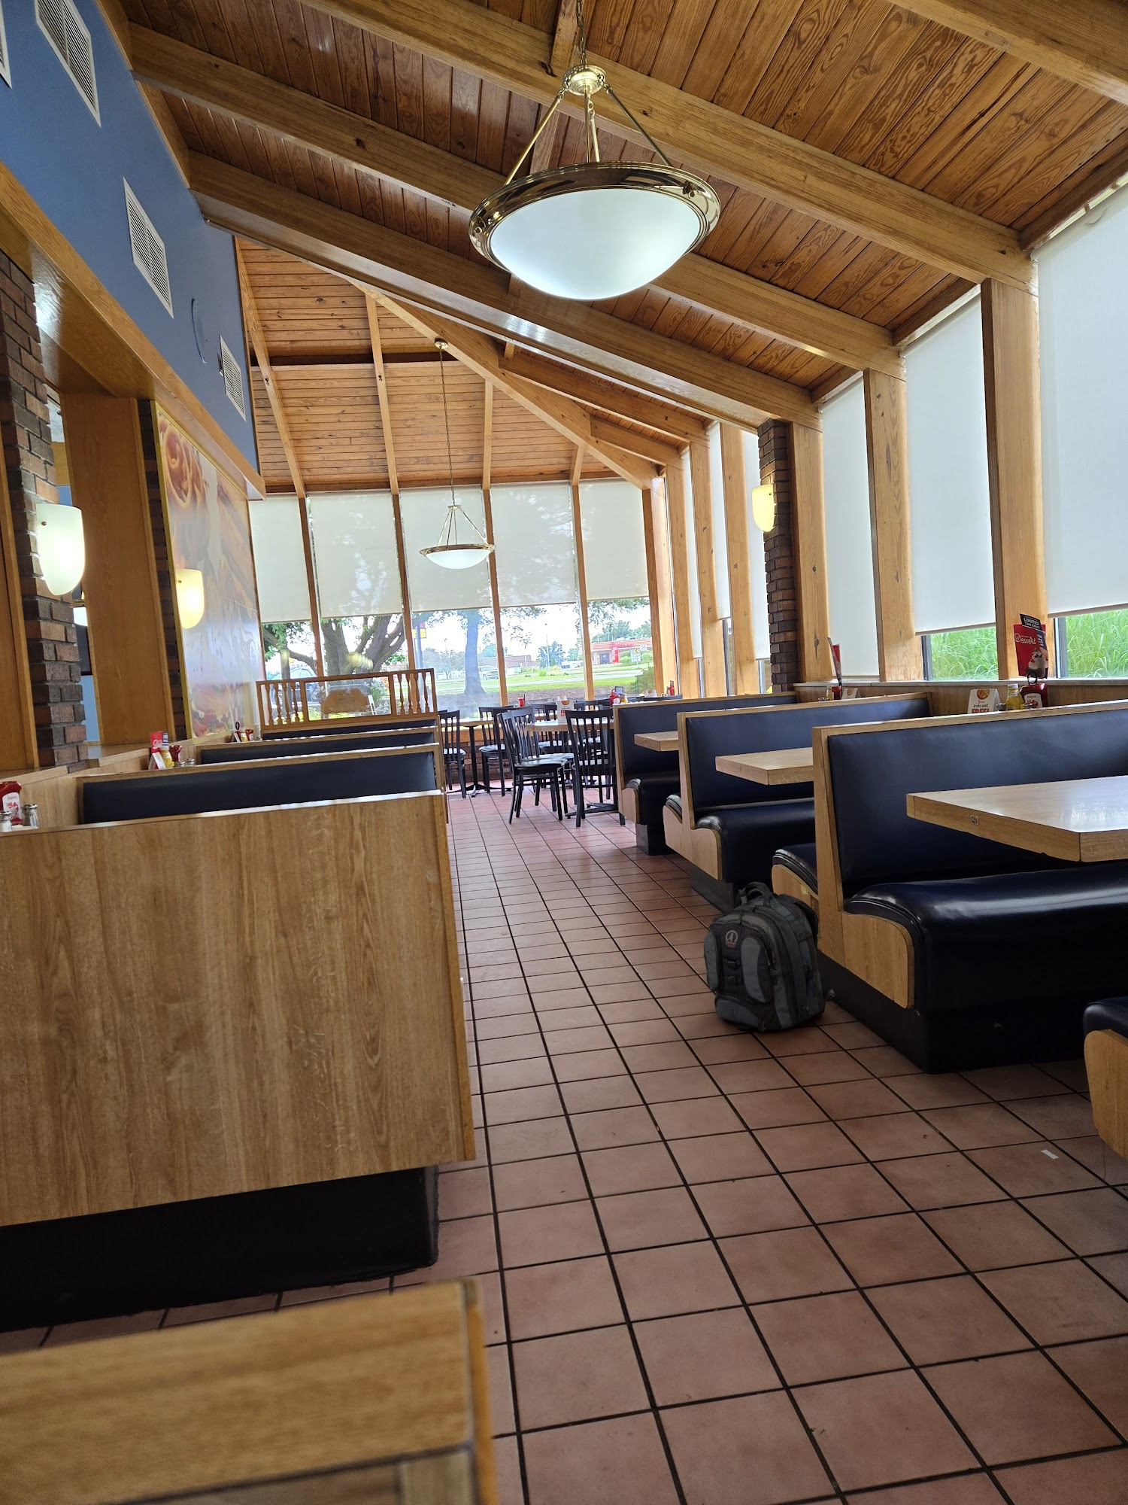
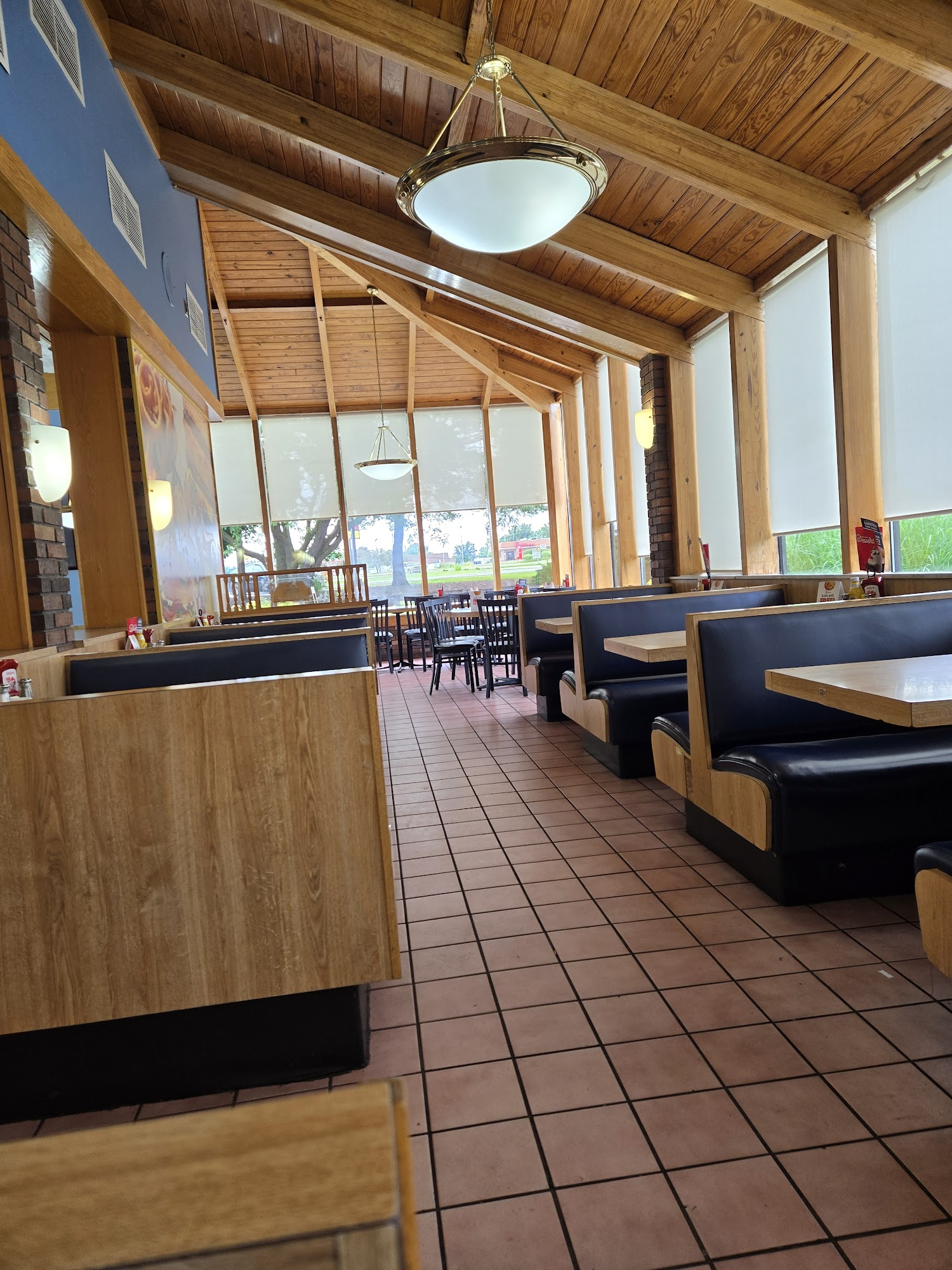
- backpack (764, 948)
